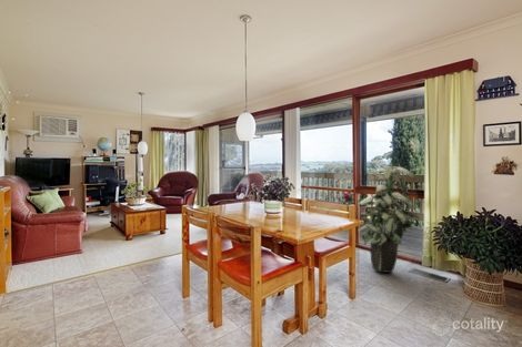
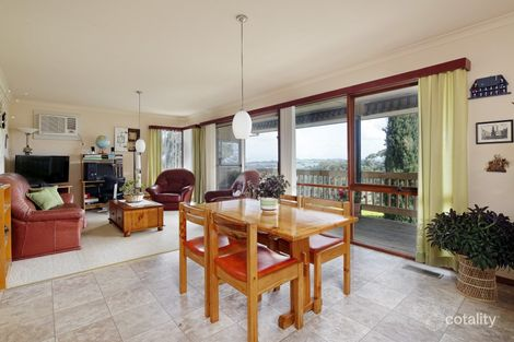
- indoor plant (383, 214)
